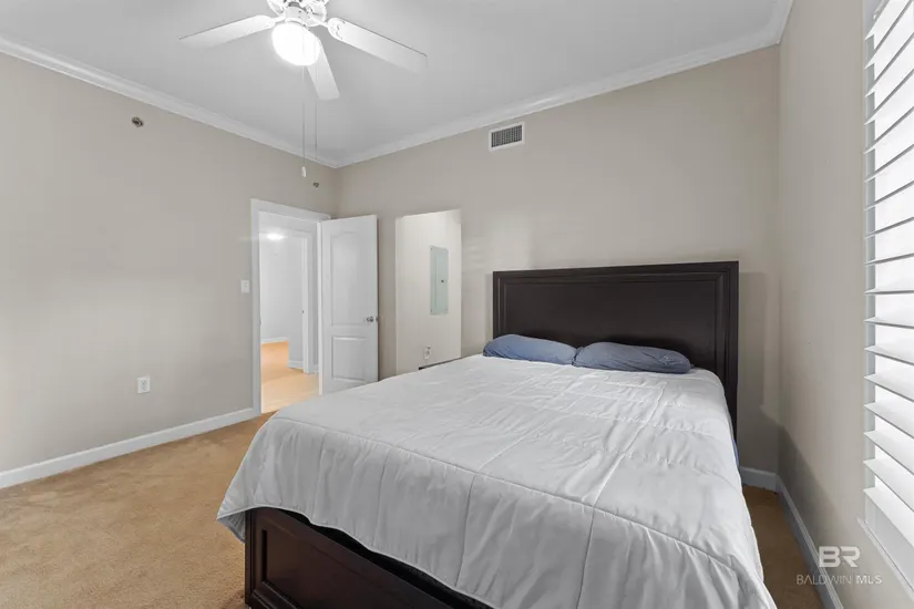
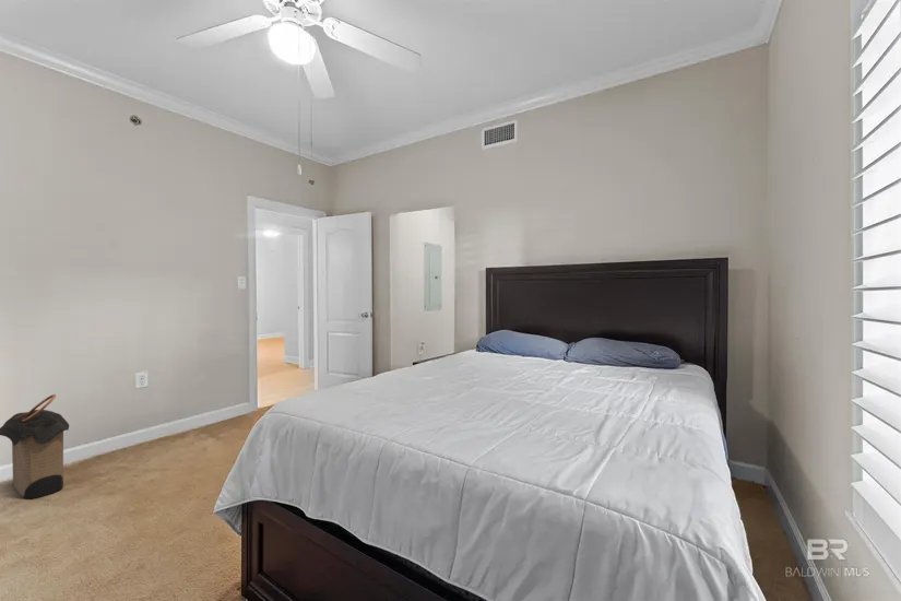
+ laundry hamper (34, 440)
